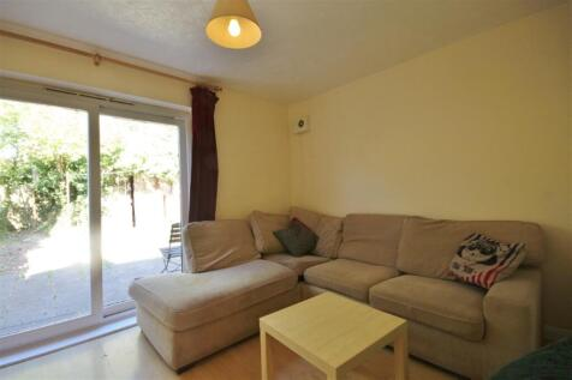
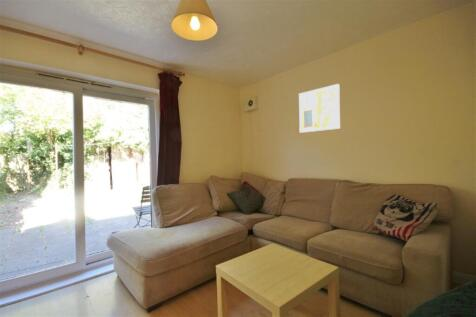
+ wall art (318, 110)
